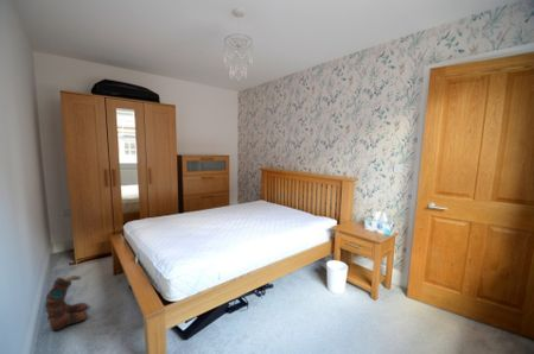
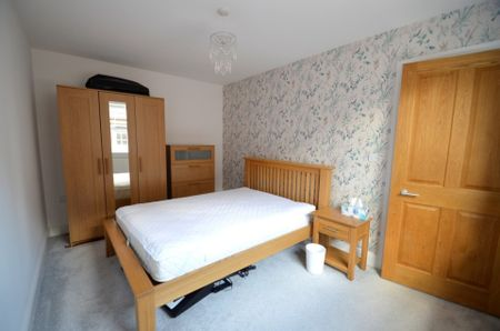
- boots (65, 295)
